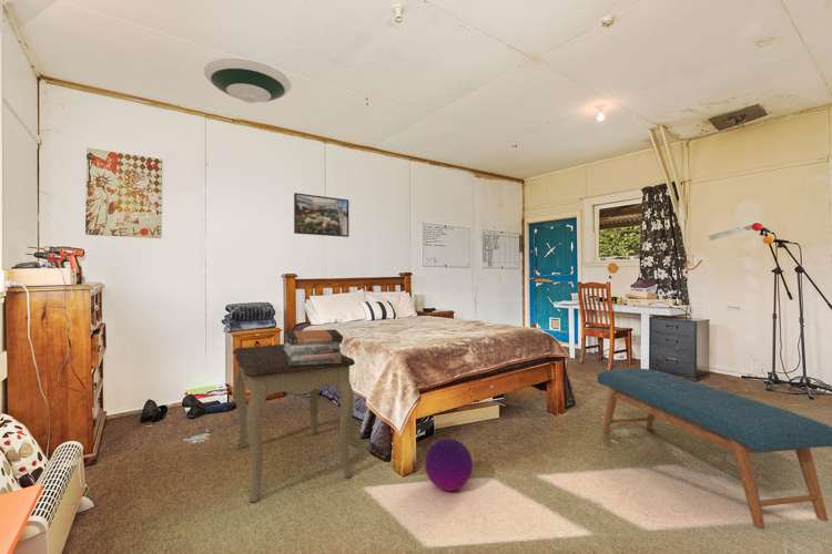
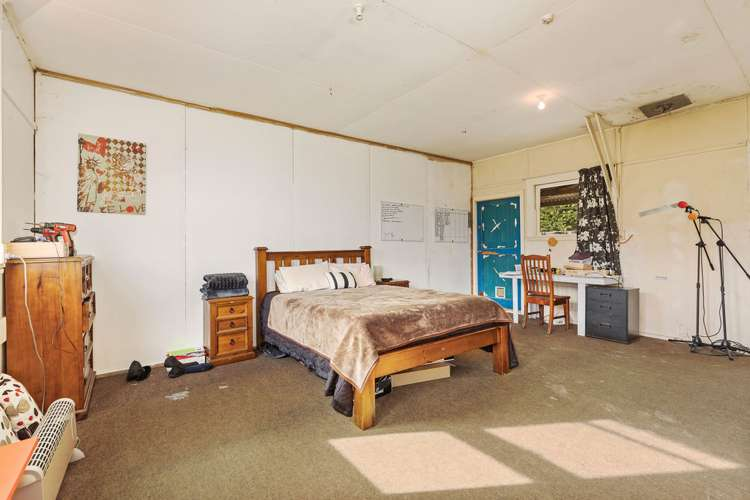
- side table (290, 392)
- ball (448, 463)
- book stack (312, 348)
- bench (690, 427)
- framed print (322, 215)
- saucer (248, 90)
